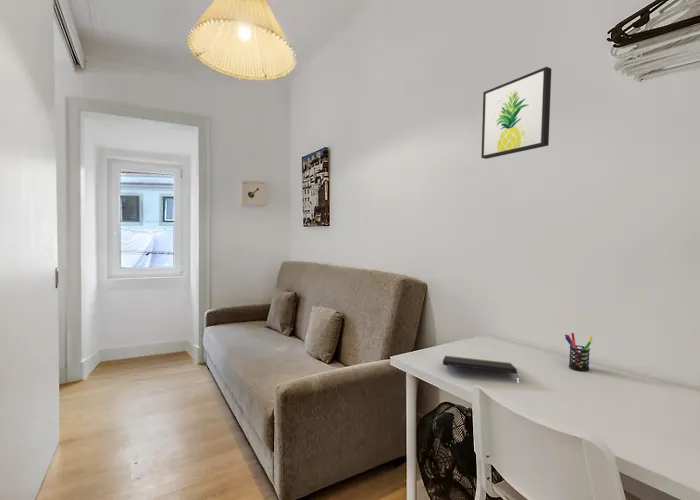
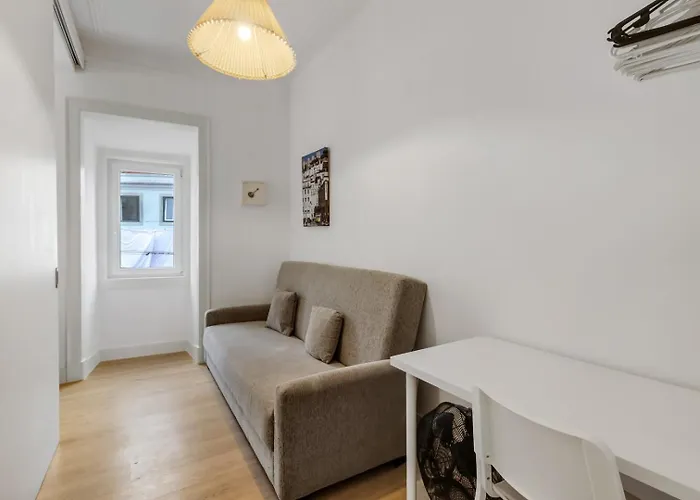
- pen holder (580, 351)
- wall art (513, 116)
- notepad (477, 363)
